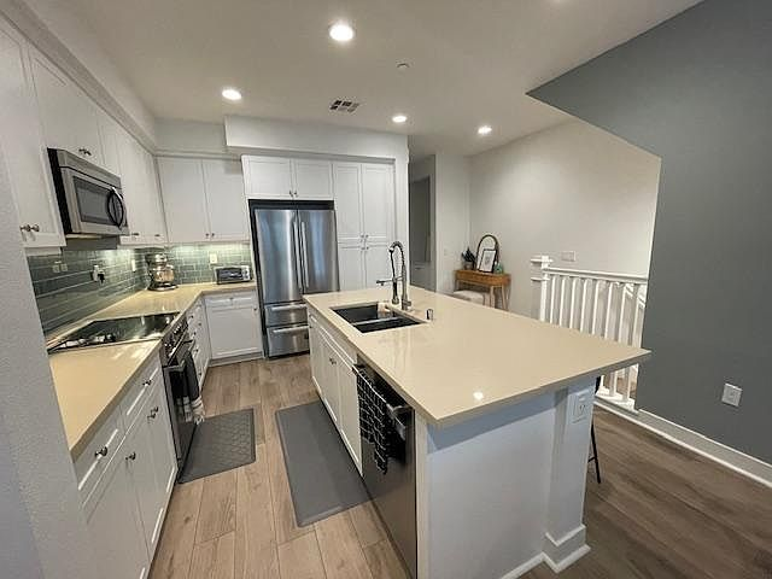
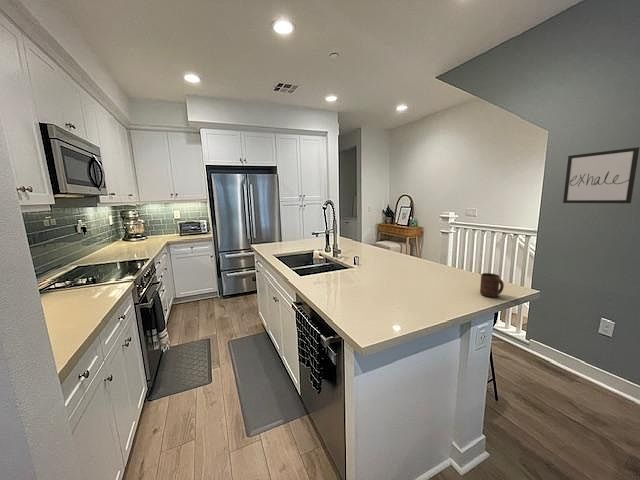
+ wall art (597, 177)
+ cup (492, 285)
